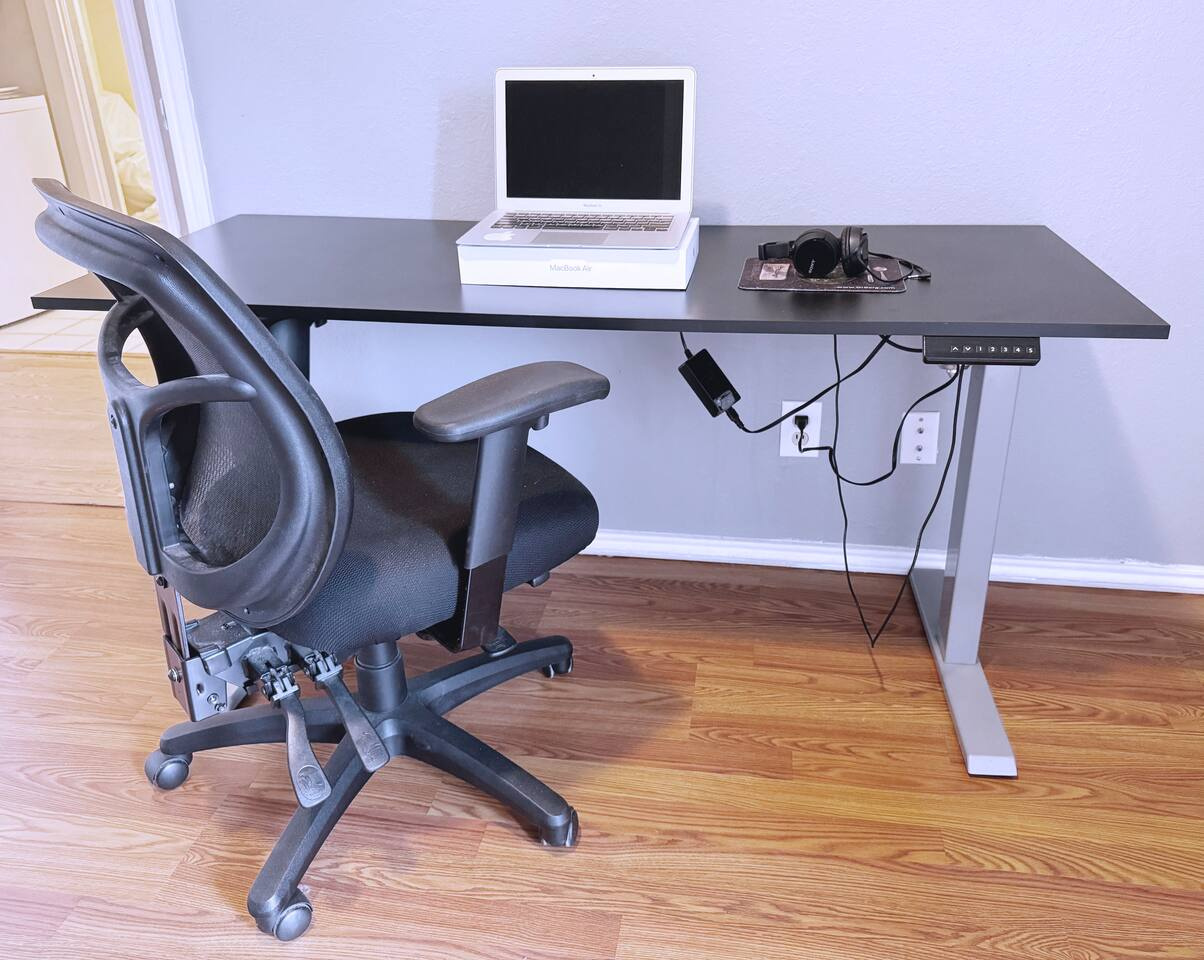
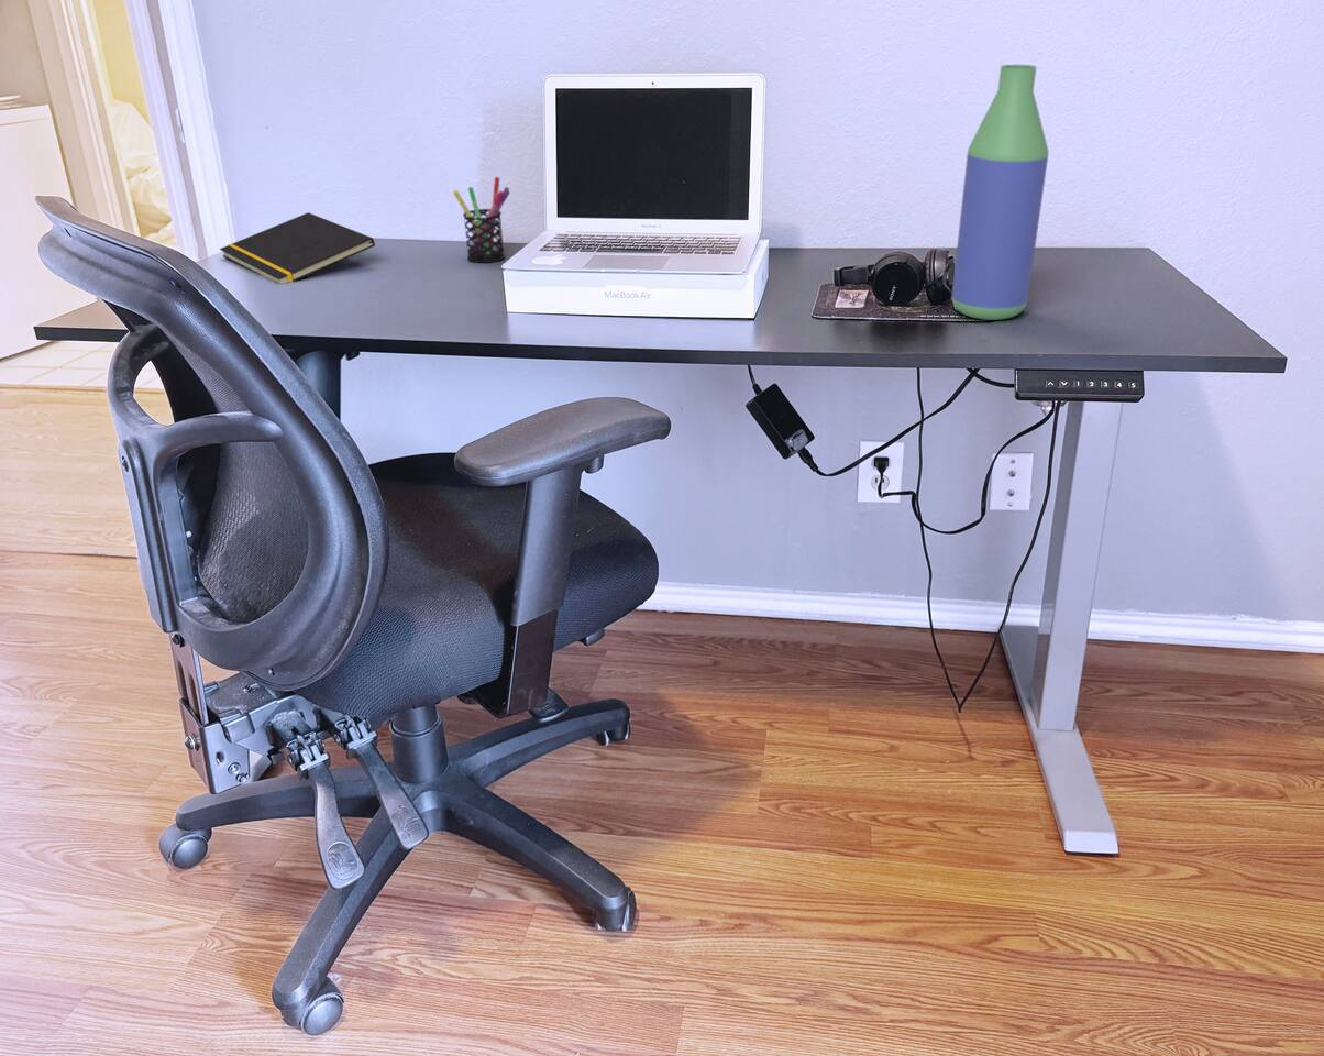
+ bottle (1002, 196)
+ pen holder (483, 218)
+ notepad (296, 246)
